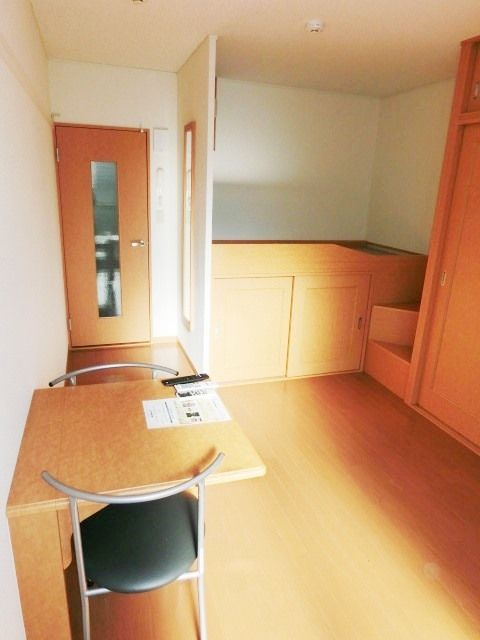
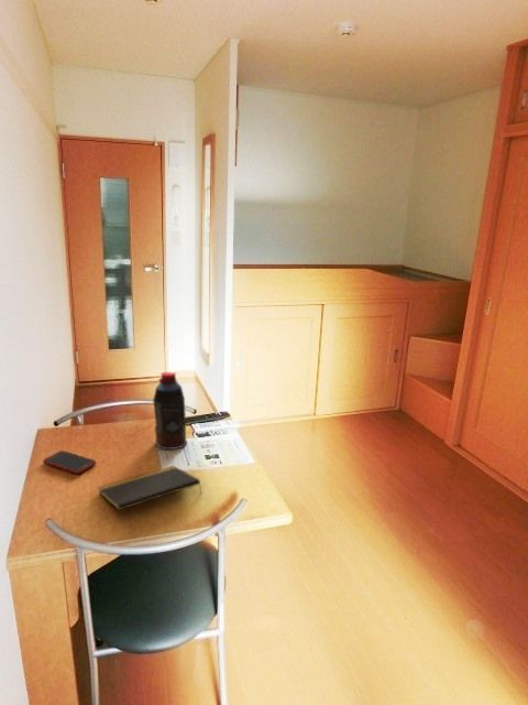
+ cell phone (69, 462)
+ bottle (170, 409)
+ notepad (148, 486)
